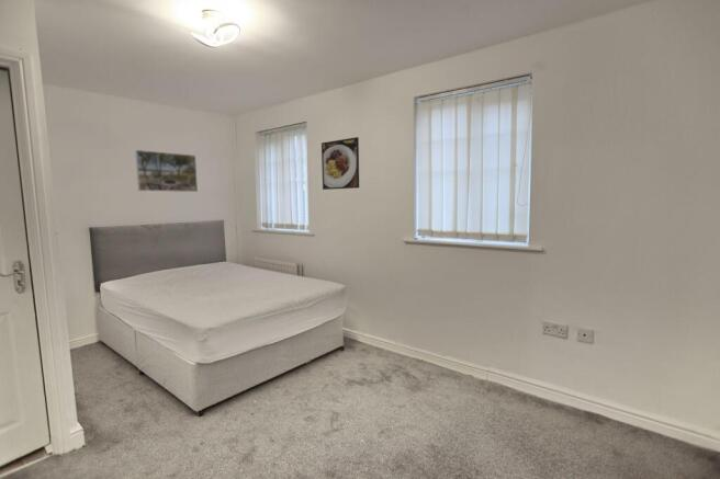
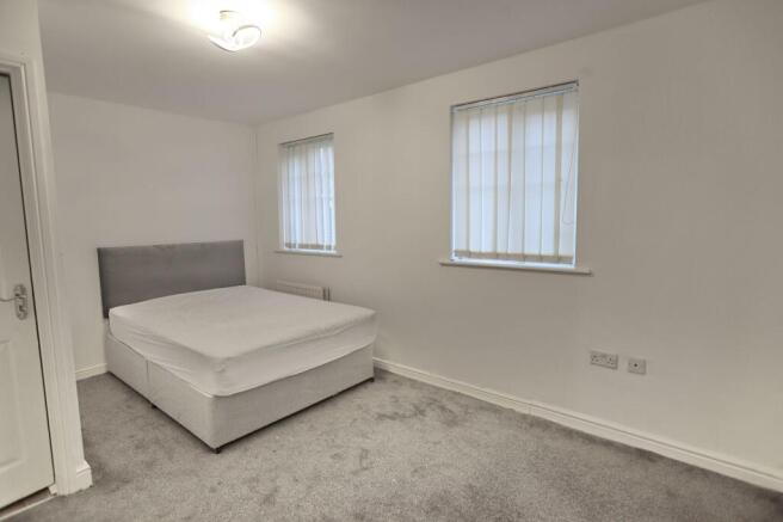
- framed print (339, 164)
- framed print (168, 172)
